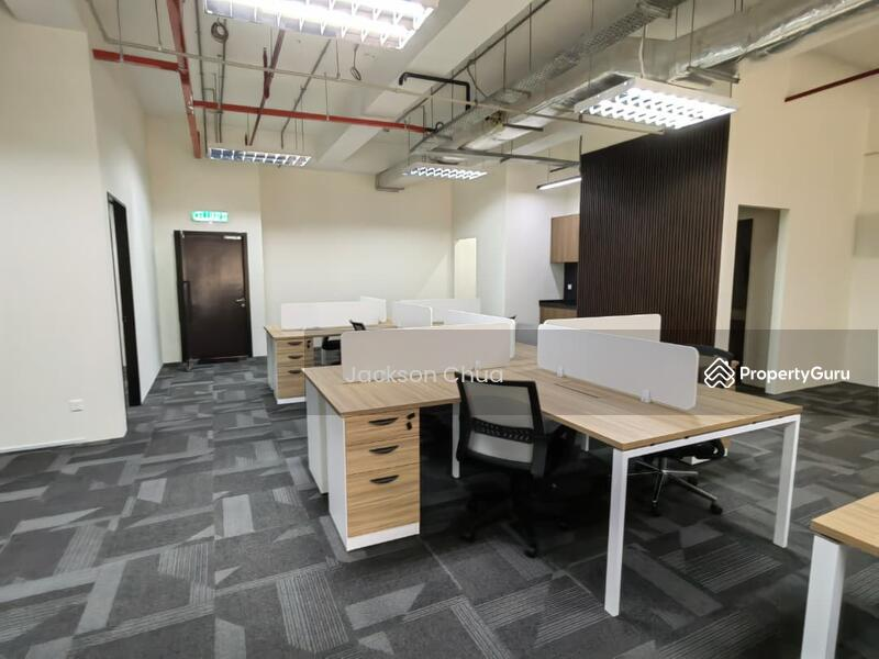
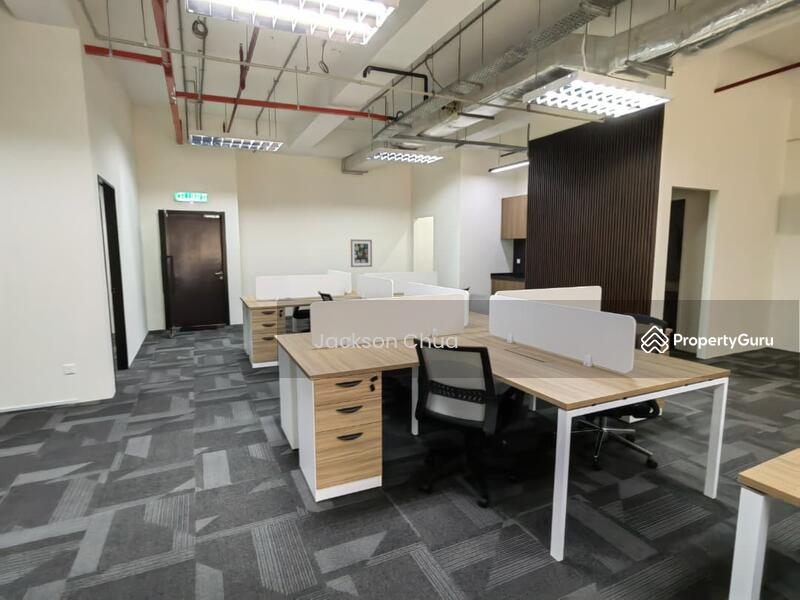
+ wall art (361, 253)
